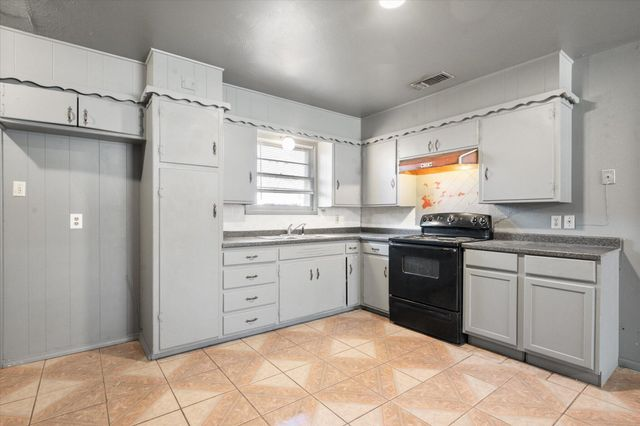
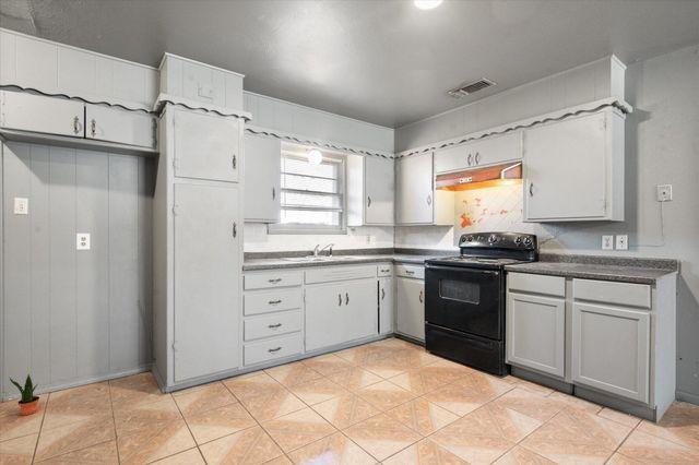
+ potted plant (24, 393)
